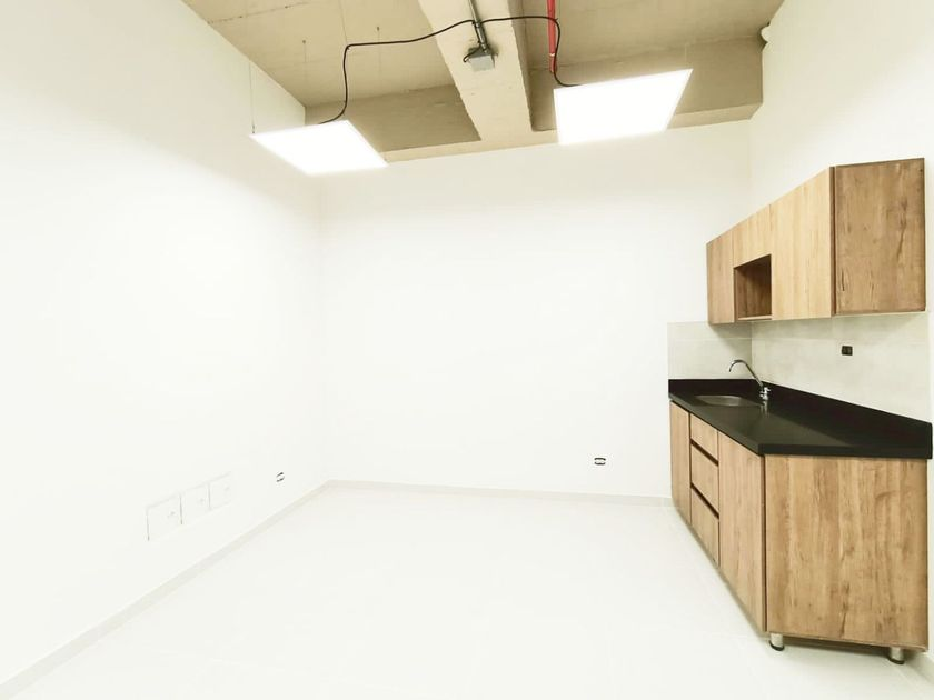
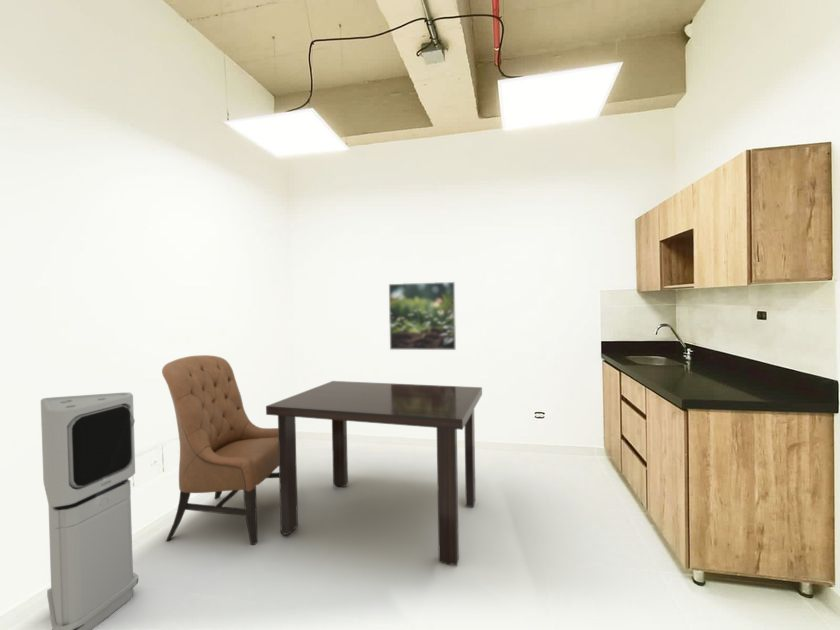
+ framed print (421, 316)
+ air purifier (76, 506)
+ chair (229, 437)
+ dining table (384, 423)
